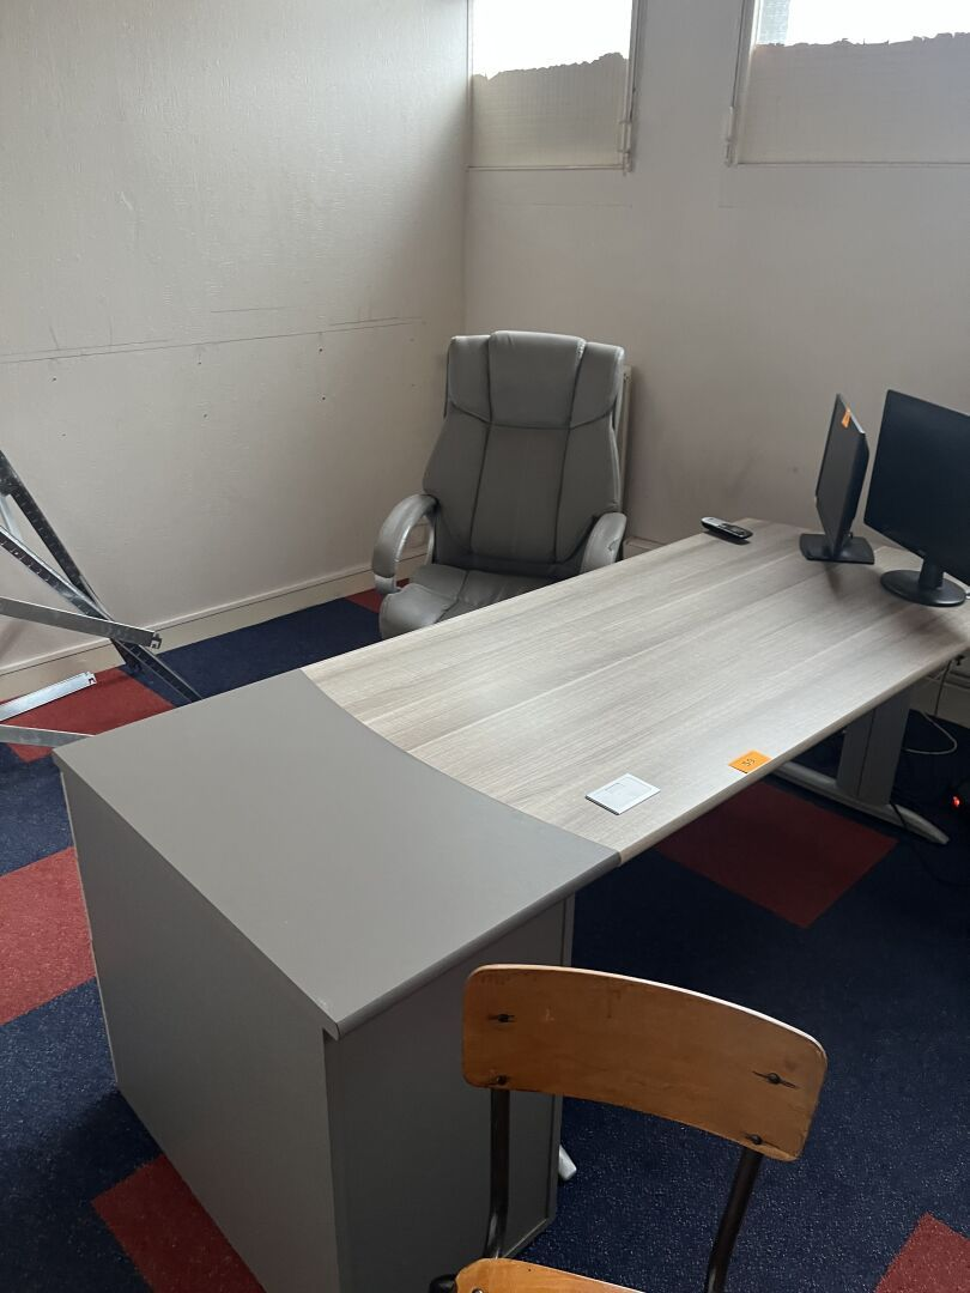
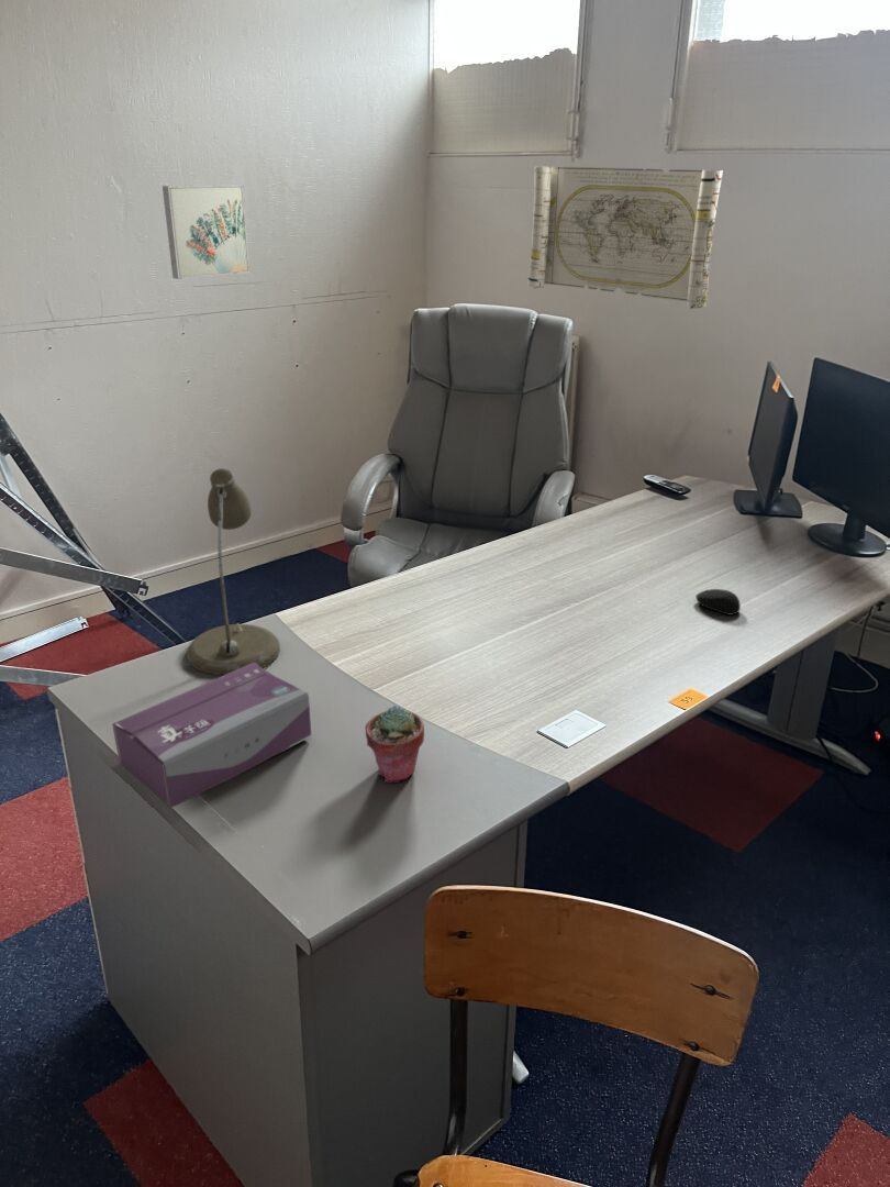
+ tissue box (214, 728)
+ computer mouse (717, 598)
+ desk lamp (222, 565)
+ map (618, 234)
+ potted succulent (396, 739)
+ wall art (208, 231)
